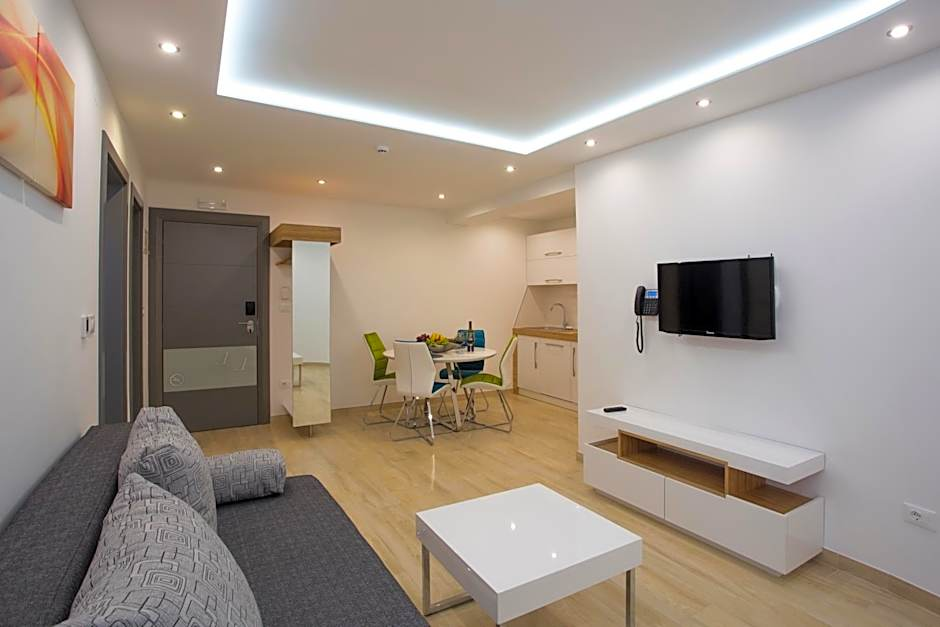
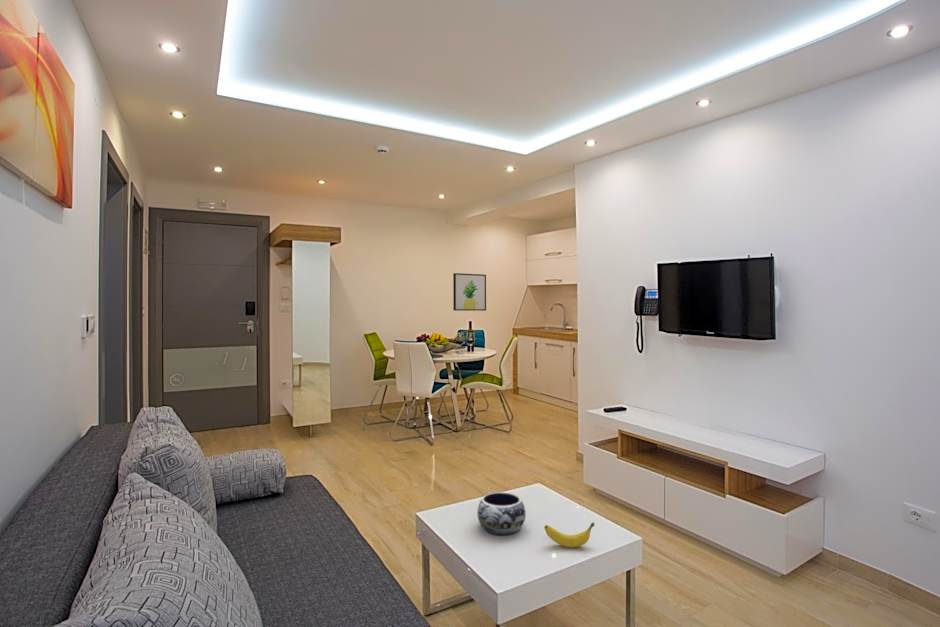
+ banana (569, 535)
+ decorative bowl (501, 513)
+ wall art (470, 292)
